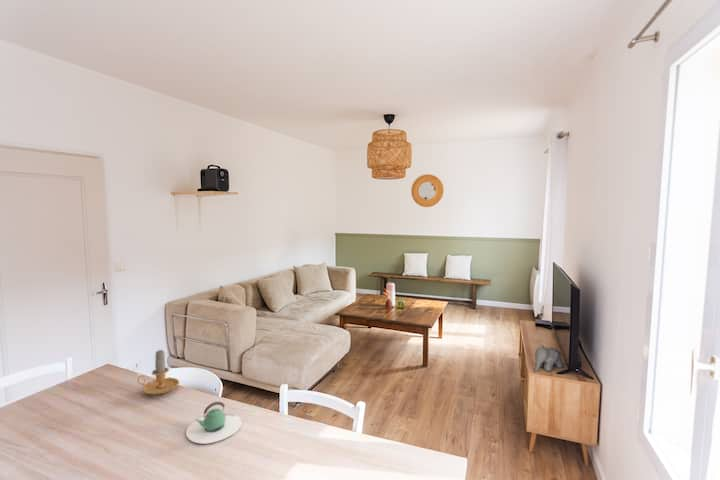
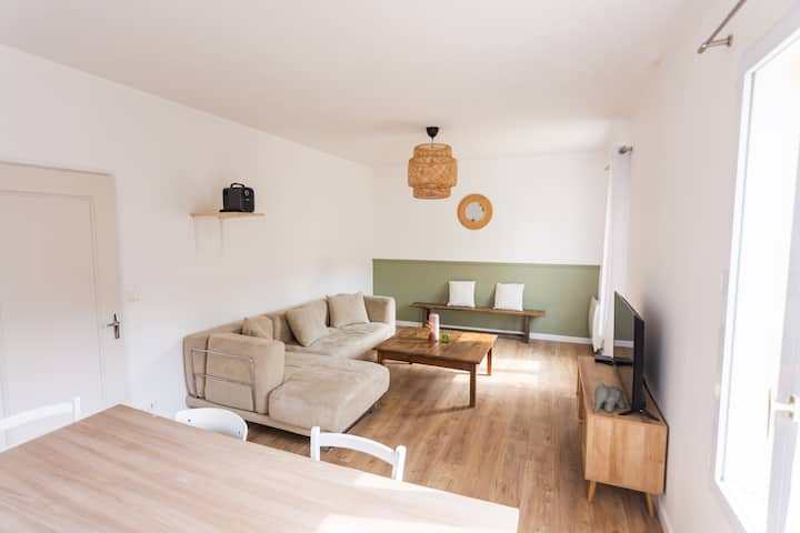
- candle (156, 369)
- teapot (214, 414)
